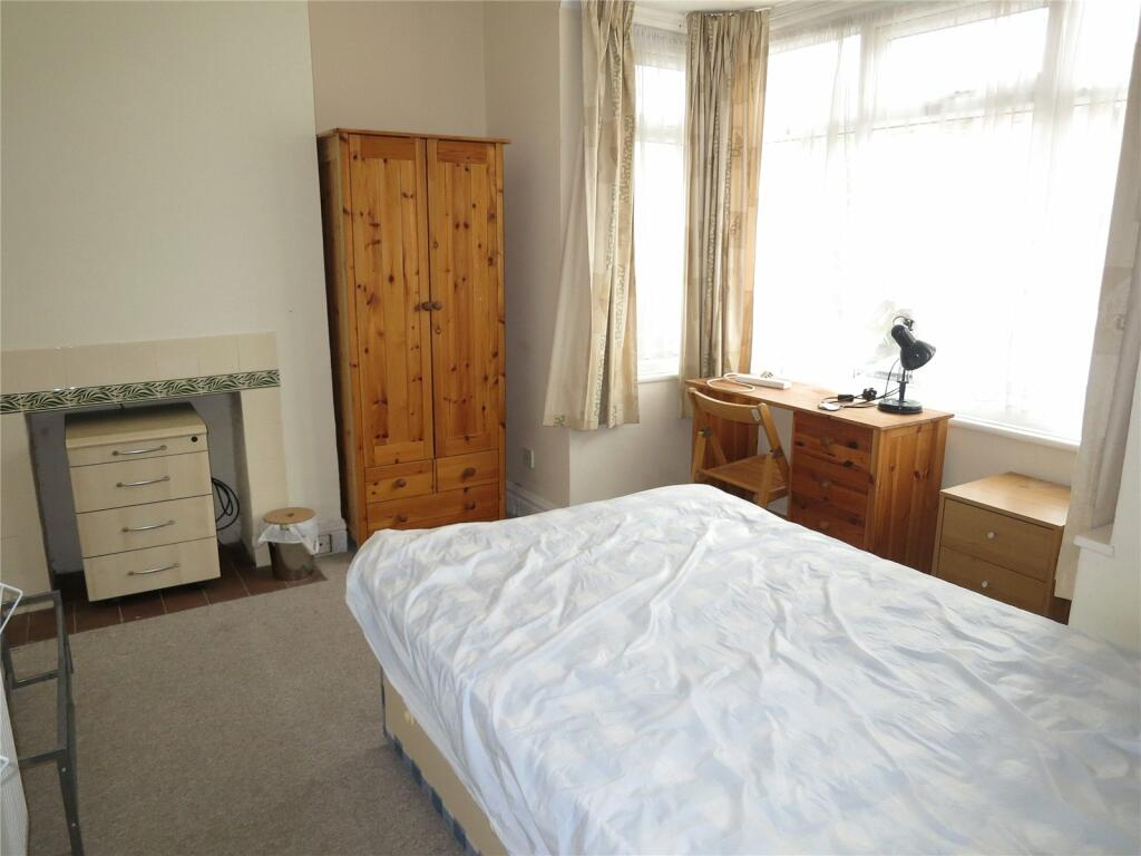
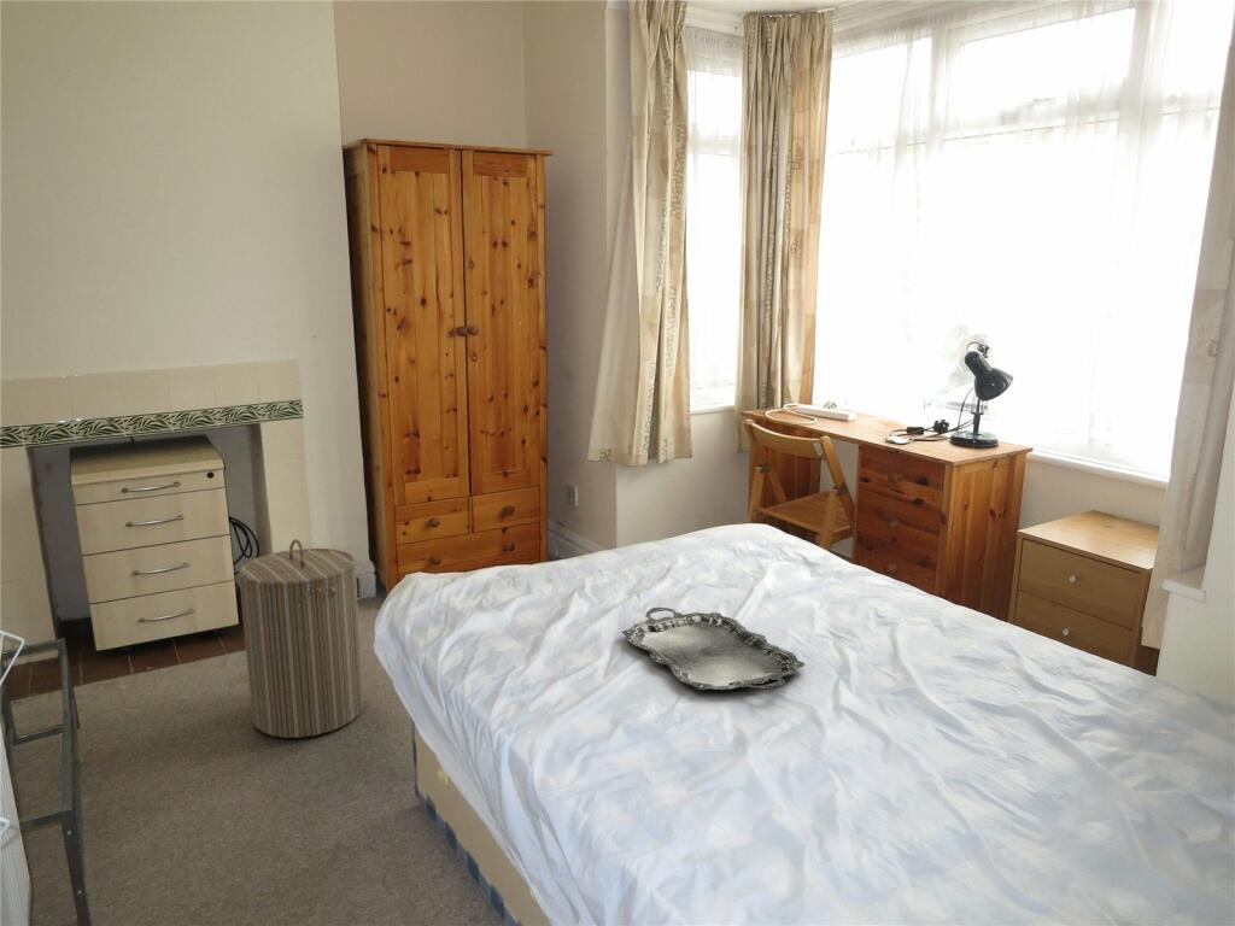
+ laundry hamper (303, 627)
+ serving tray (709, 647)
